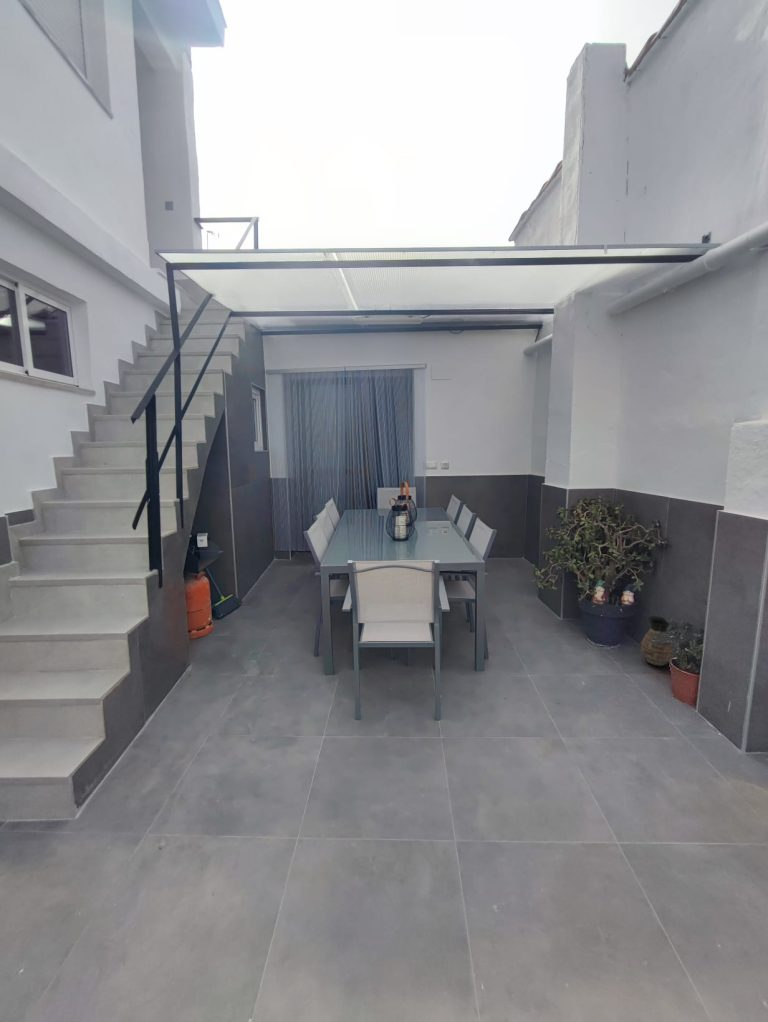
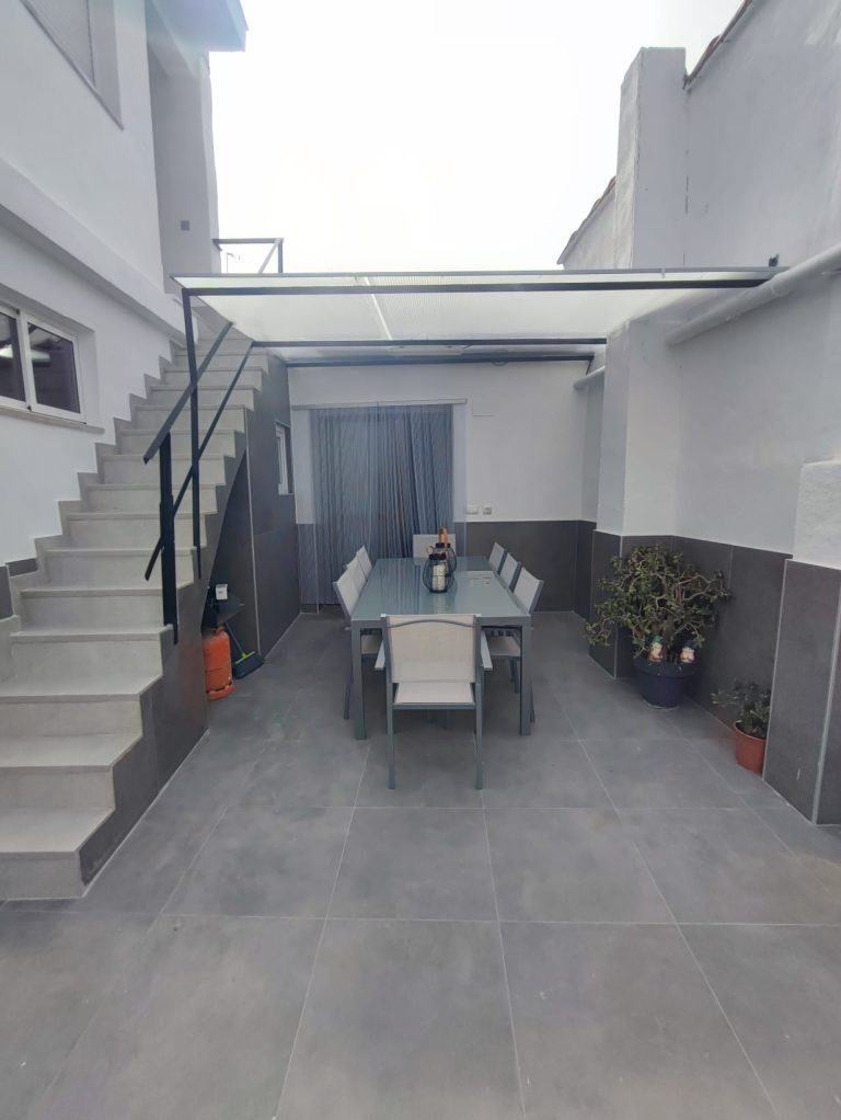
- ceramic jug (658, 640)
